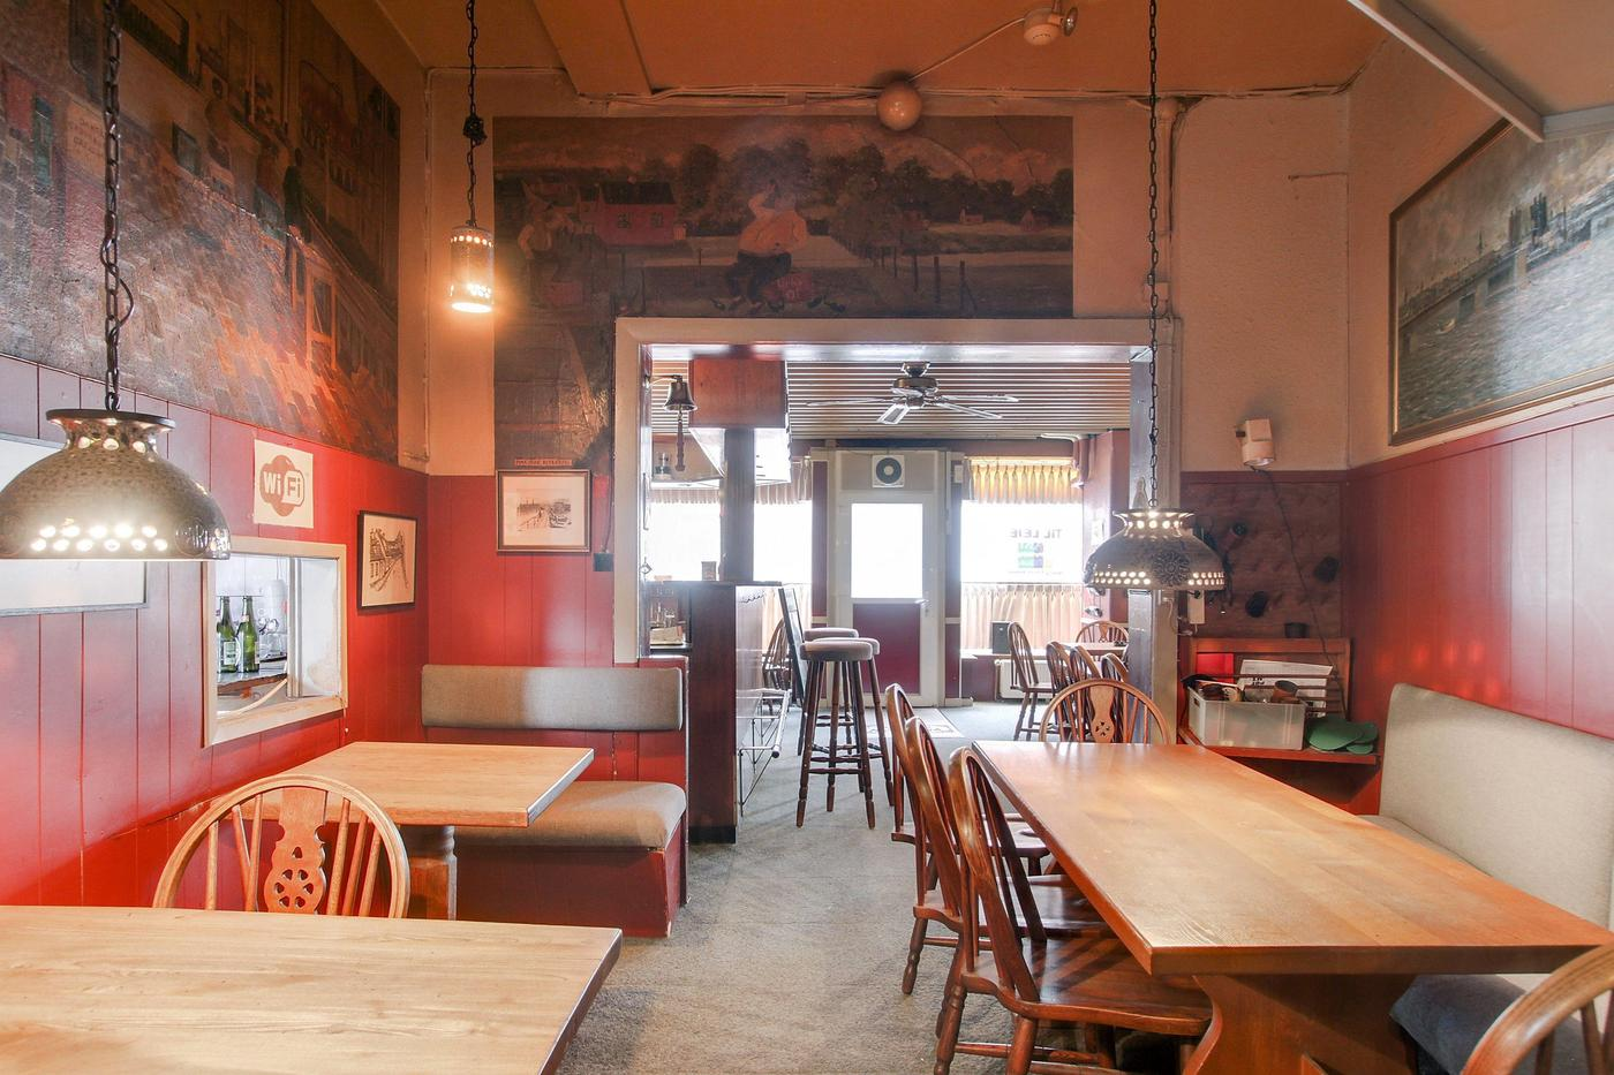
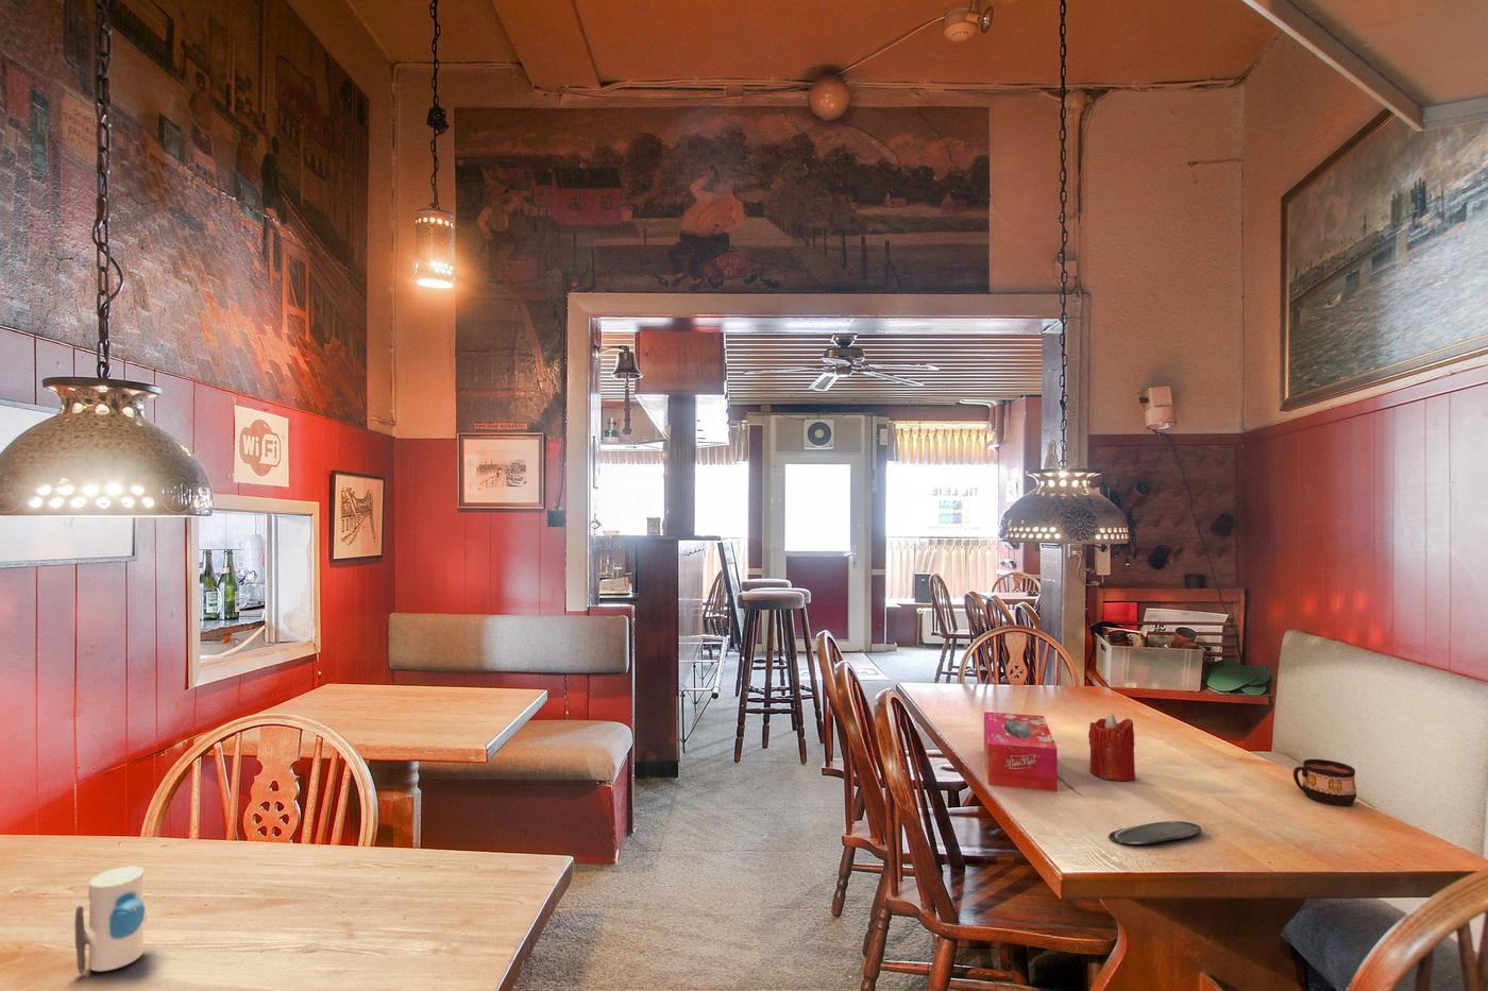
+ toy (116, 921)
+ cup (1325, 782)
+ tissue box (1017, 748)
+ oval tray (1155, 832)
+ candle (1112, 743)
